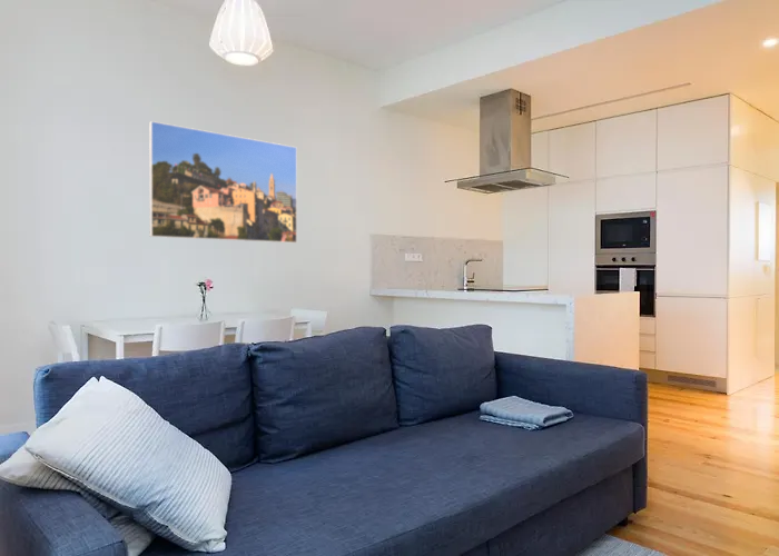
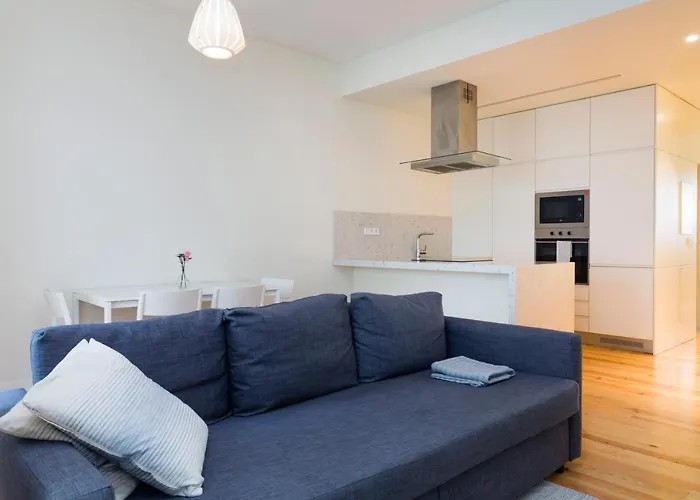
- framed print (229, 188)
